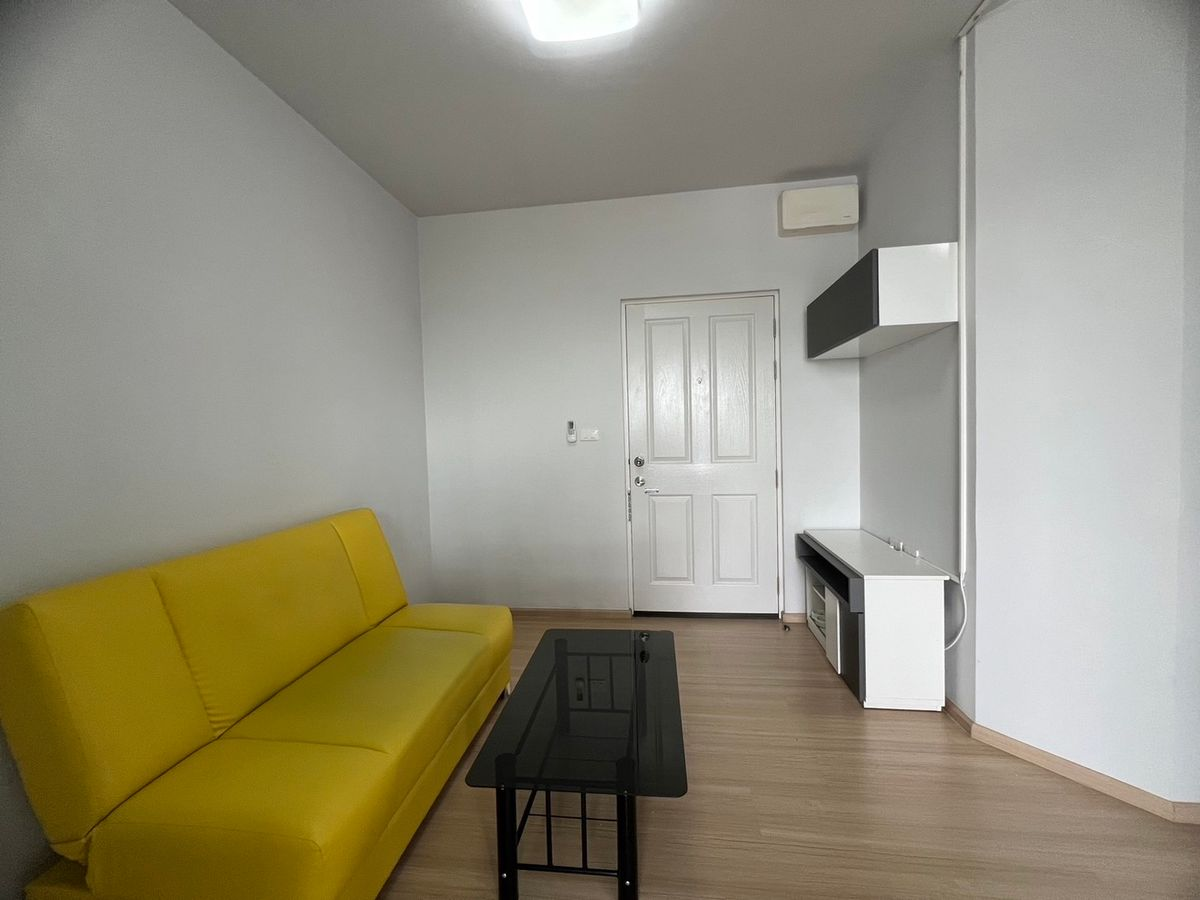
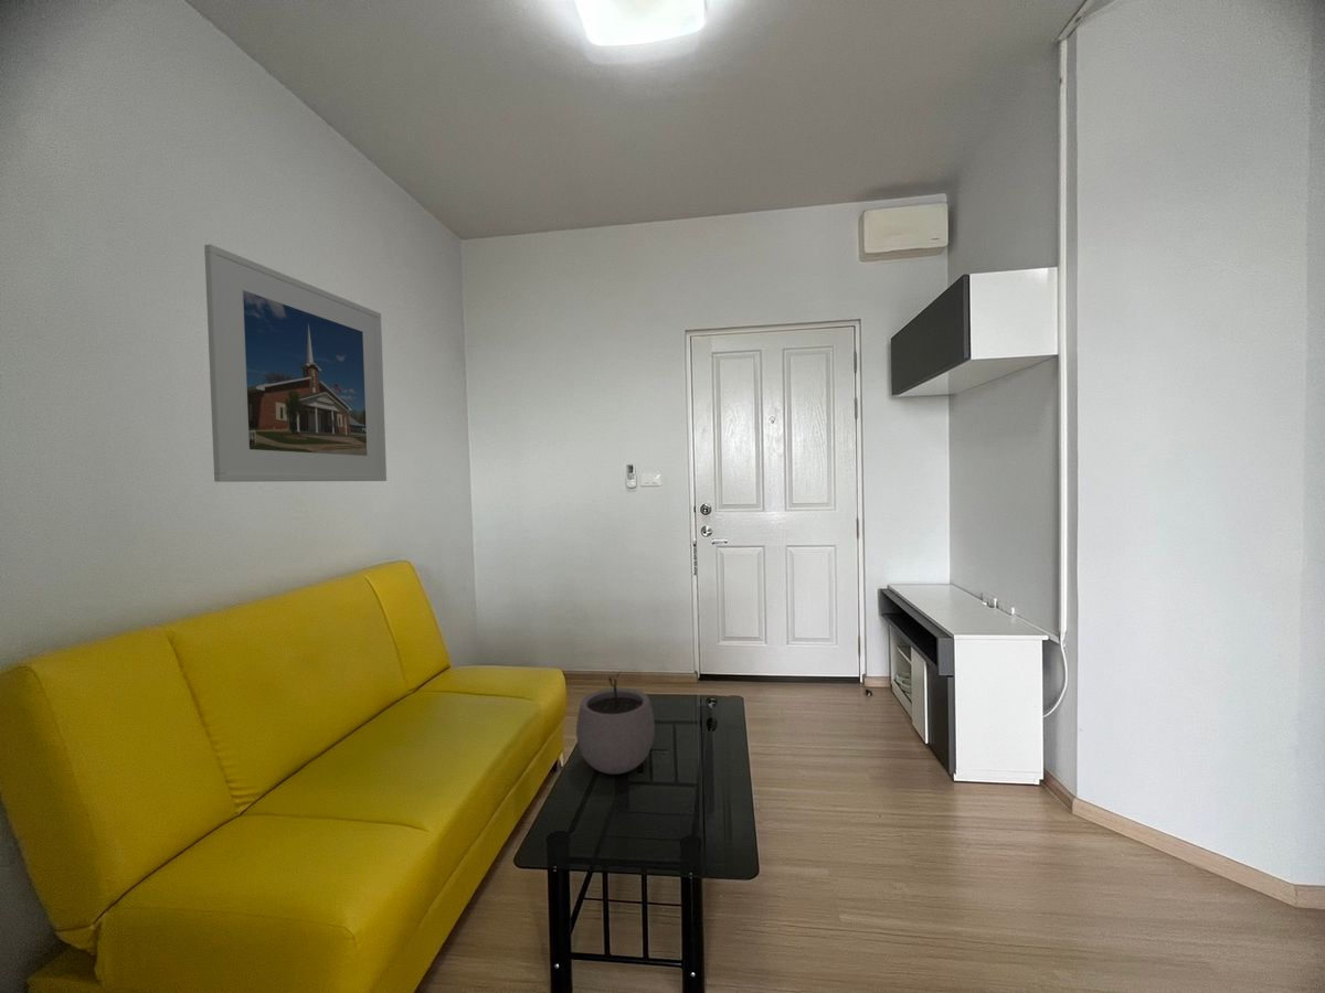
+ plant pot (615, 718)
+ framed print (311, 383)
